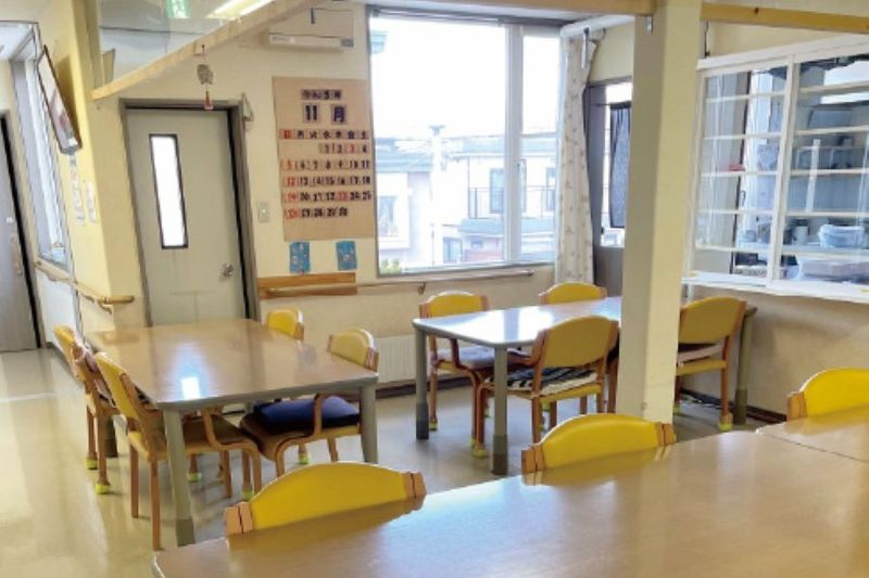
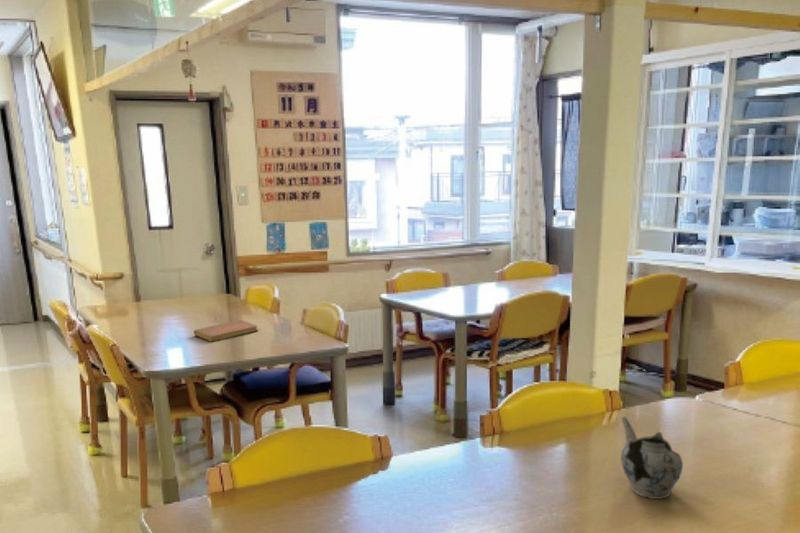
+ notebook (226, 330)
+ teapot (642, 457)
